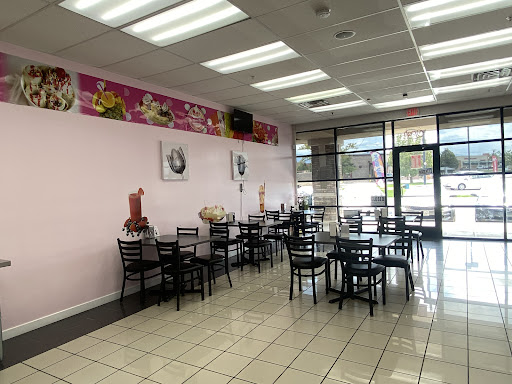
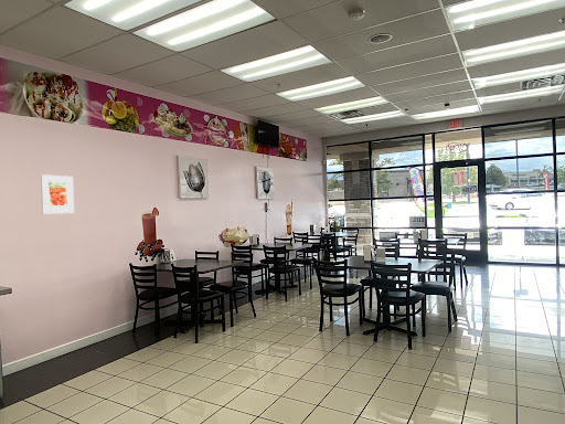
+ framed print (57, 194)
